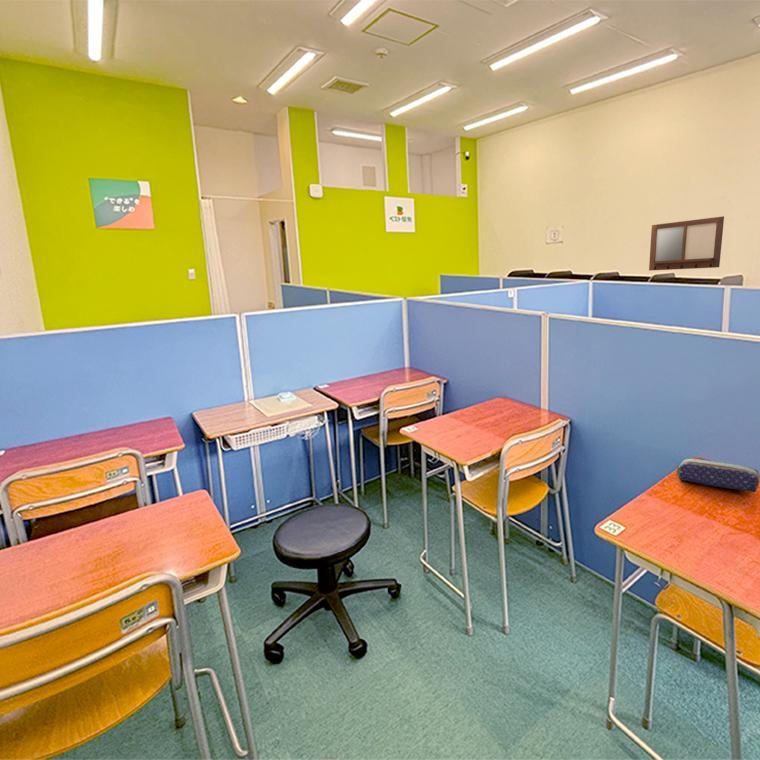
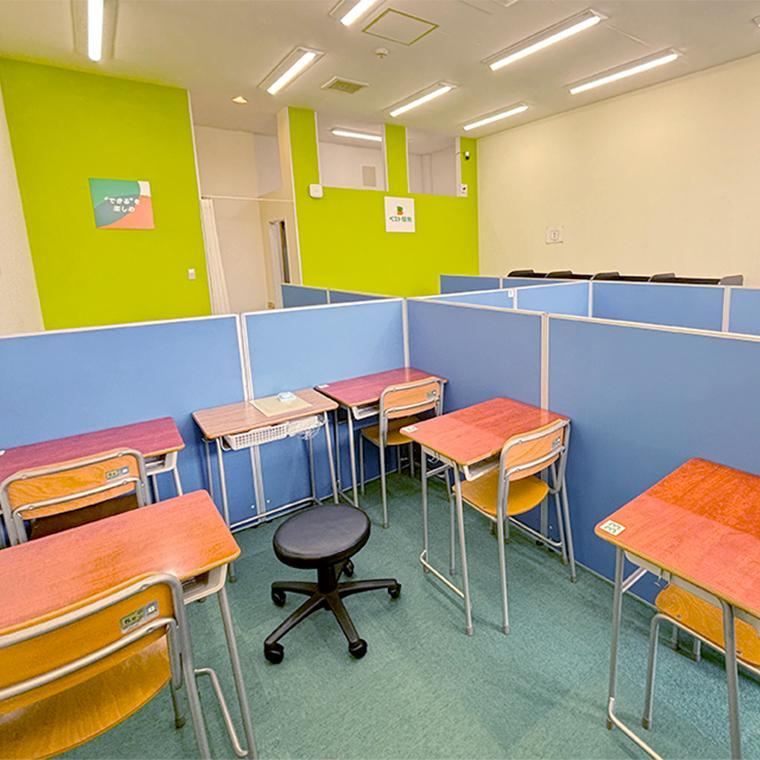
- pencil case (716, 473)
- writing board (682, 245)
